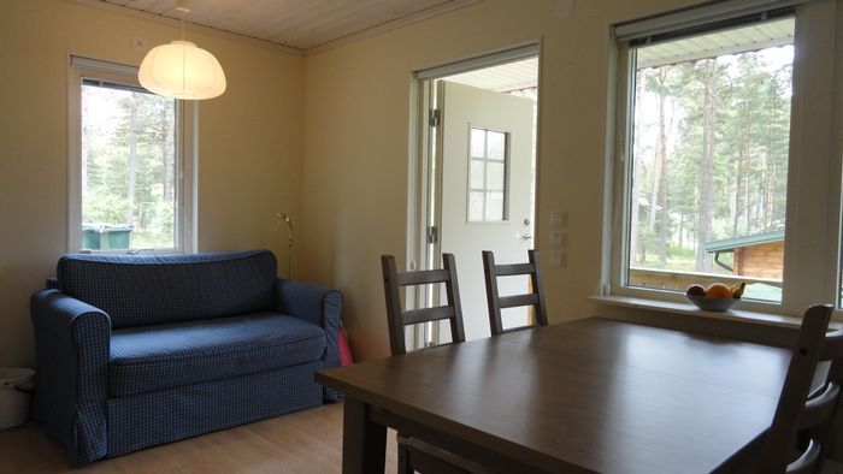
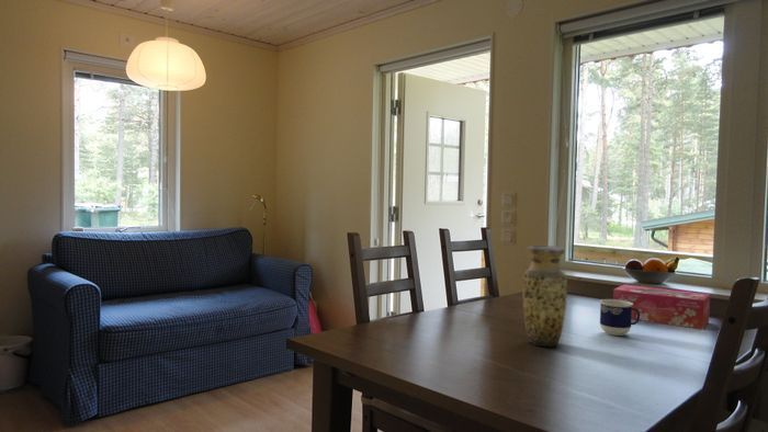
+ cup (620, 318)
+ tissue box (660, 305)
+ vase (544, 295)
